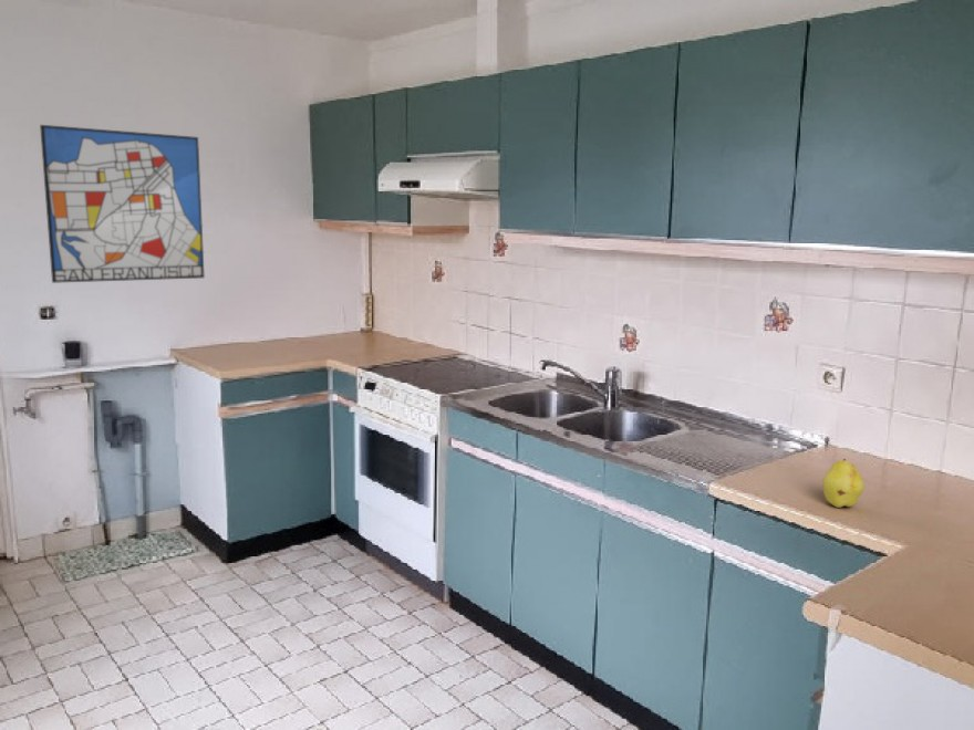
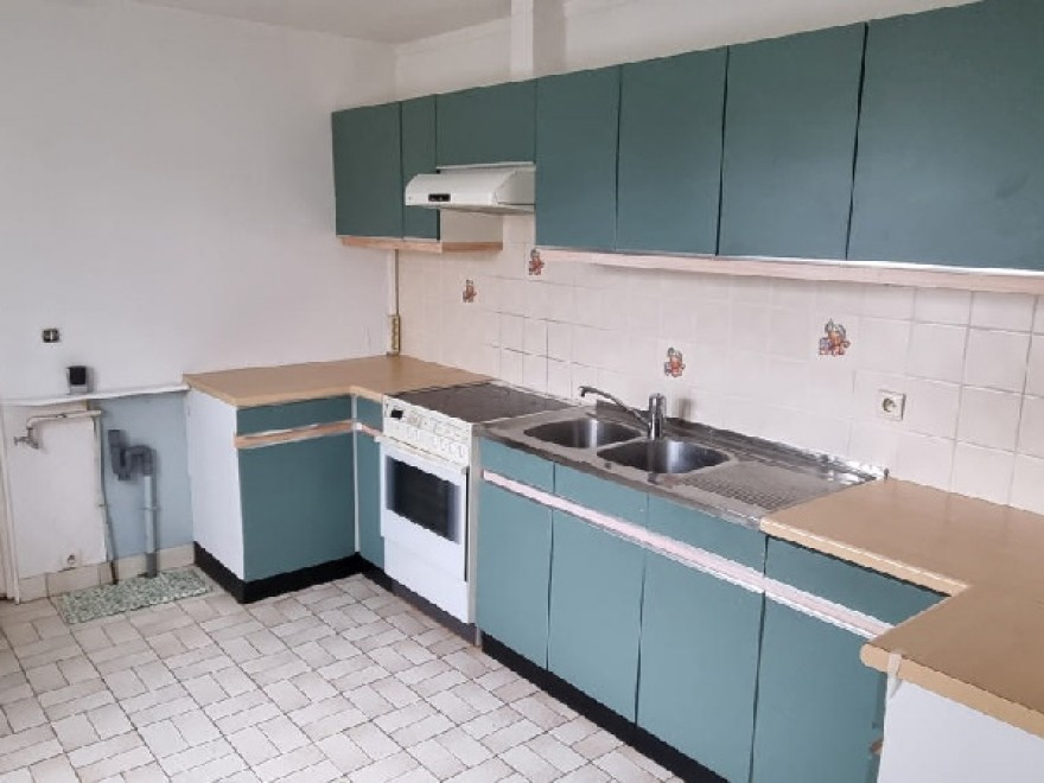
- fruit (842, 482)
- wall art (127, 207)
